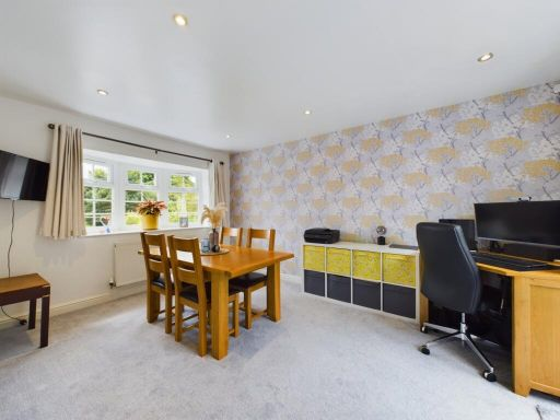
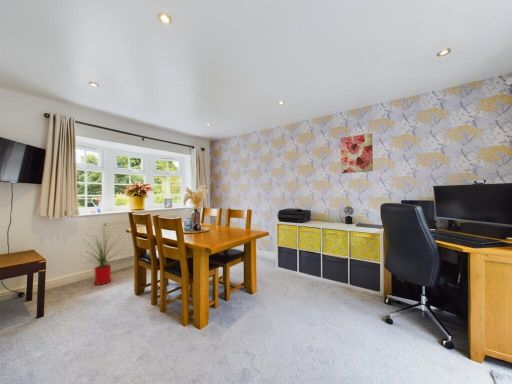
+ house plant (102, 256)
+ wall art (356, 154)
